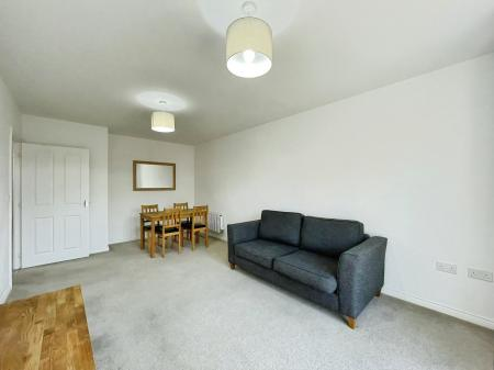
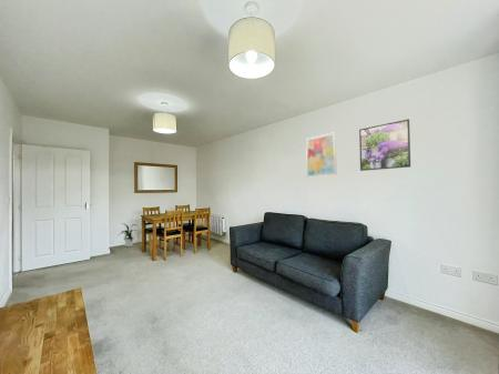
+ wall art (320, 155)
+ house plant (128, 234)
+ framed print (383, 146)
